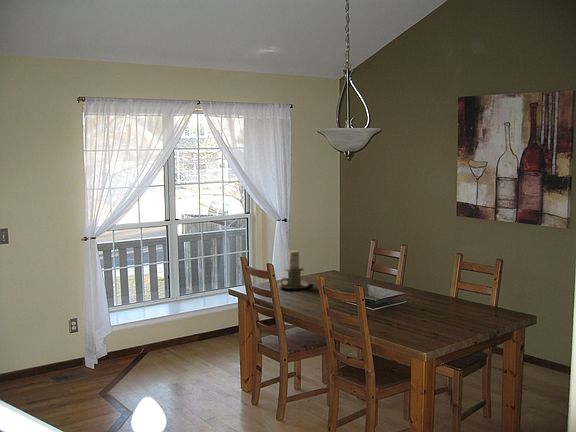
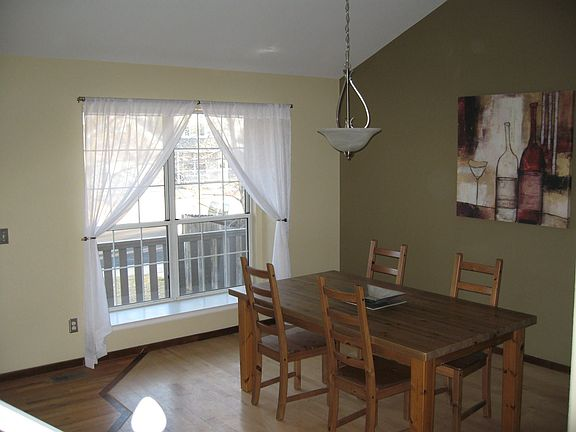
- candle holder (294, 268)
